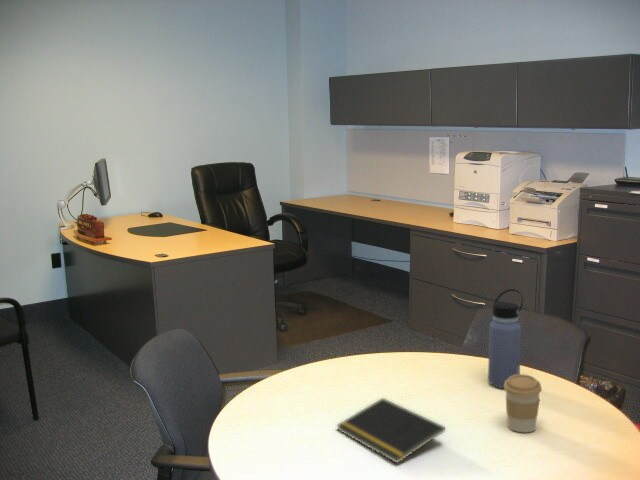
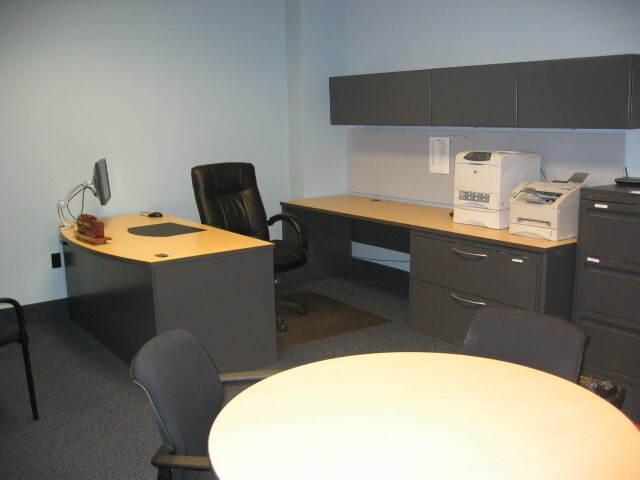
- notepad (389, 428)
- coffee cup (522, 402)
- water bottle (505, 338)
